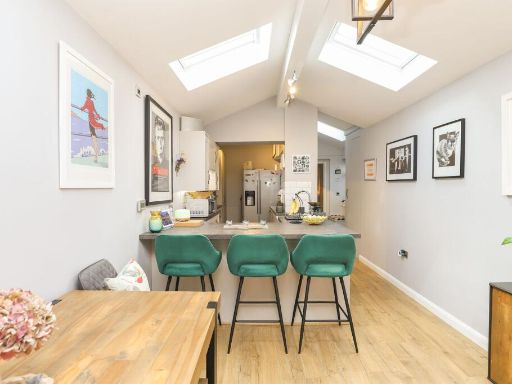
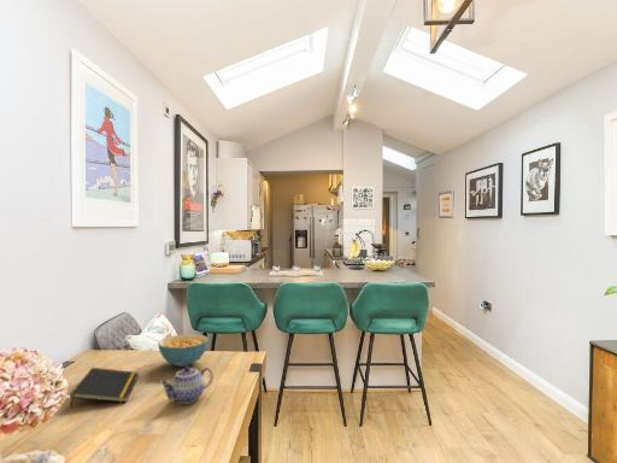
+ cereal bowl (183, 352)
+ notepad (107, 383)
+ teapot (187, 382)
